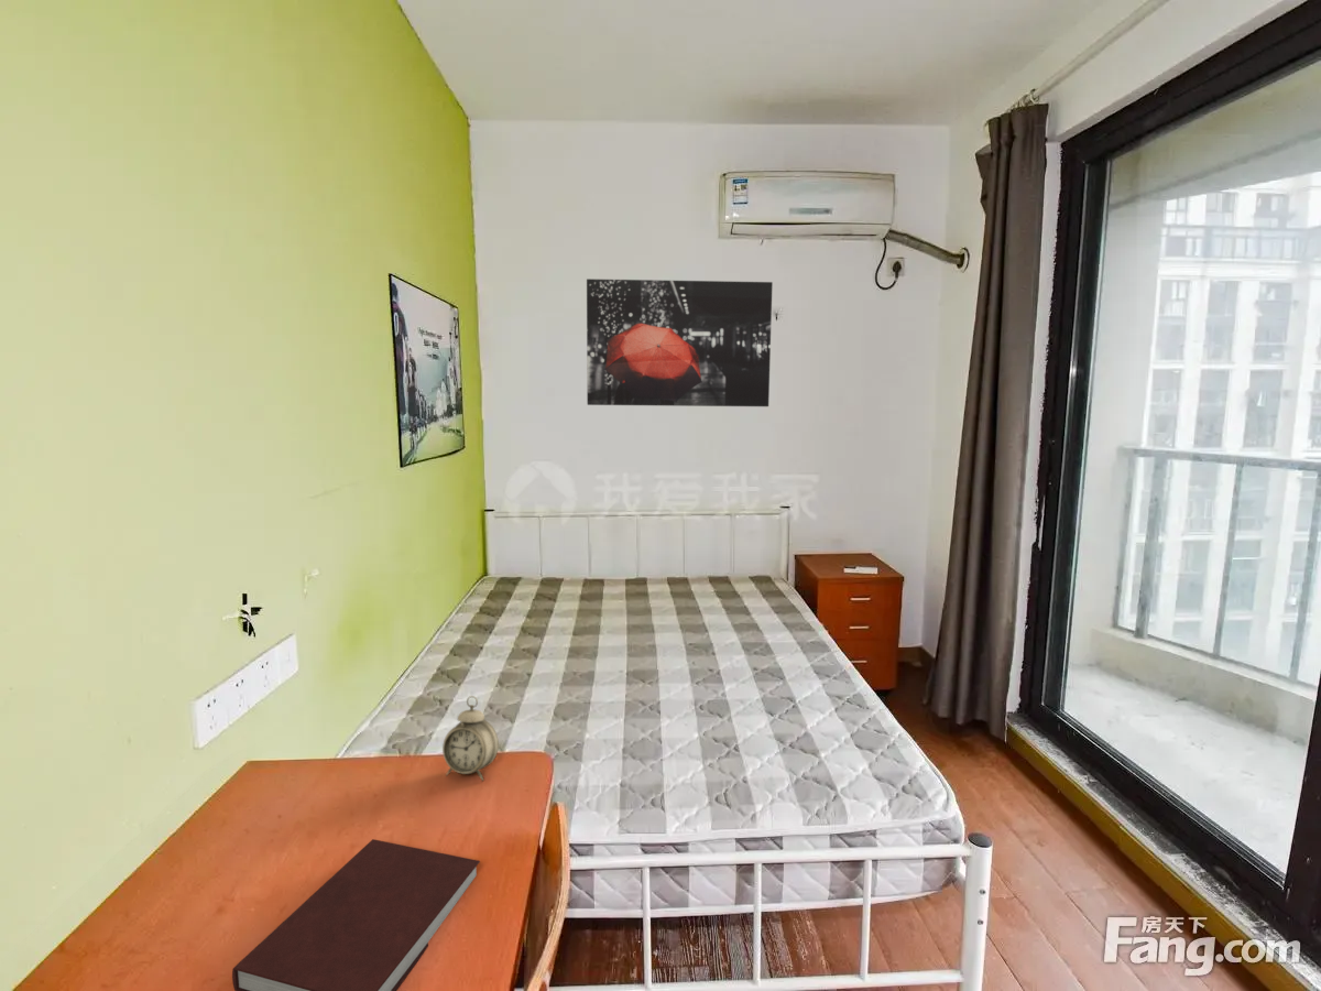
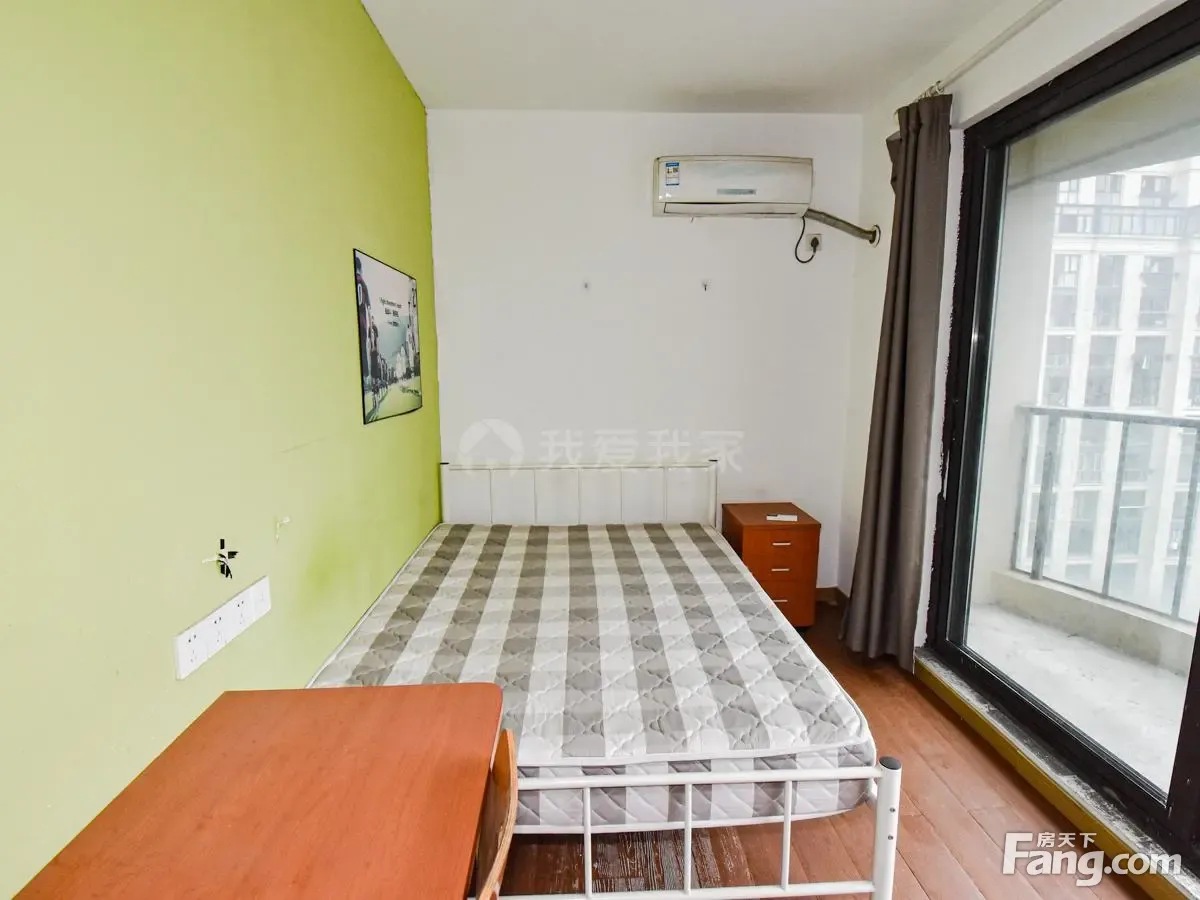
- alarm clock (469, 736)
- notebook (369, 918)
- wall art (678, 344)
